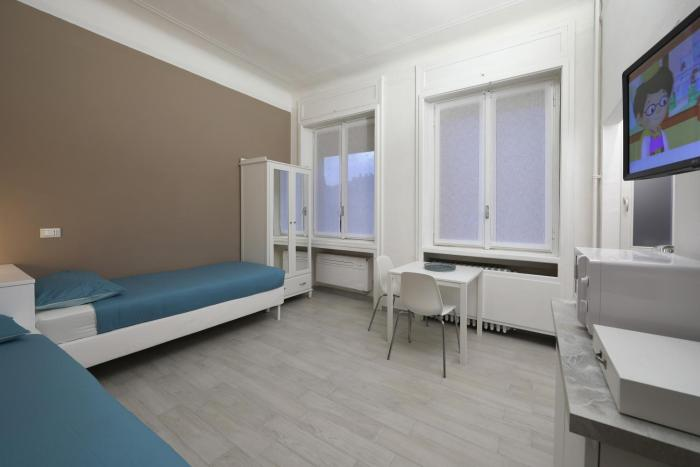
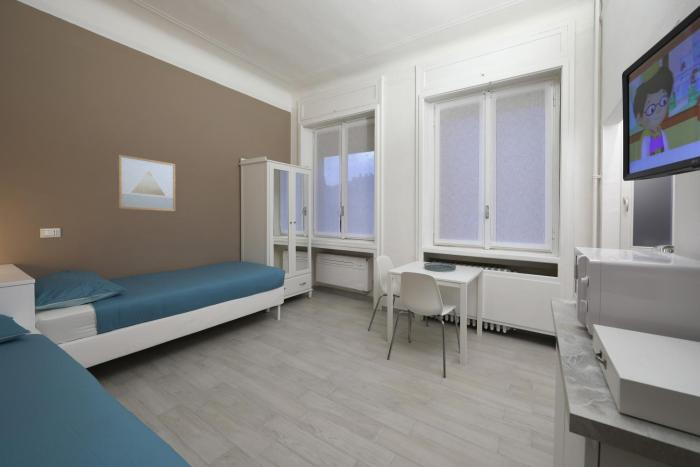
+ wall art (148, 184)
